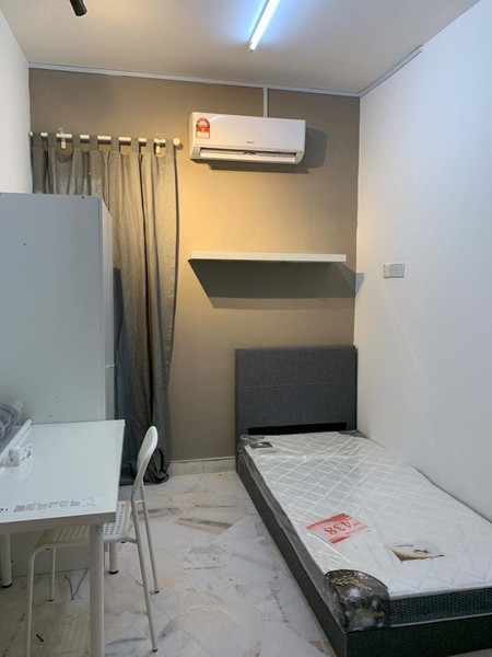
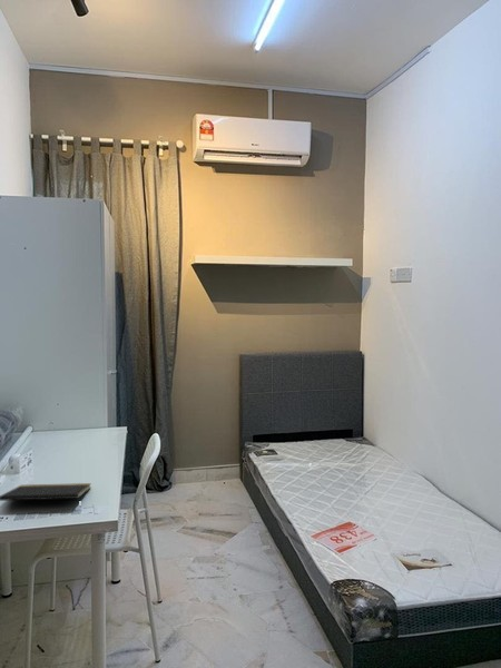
+ notepad (48, 491)
